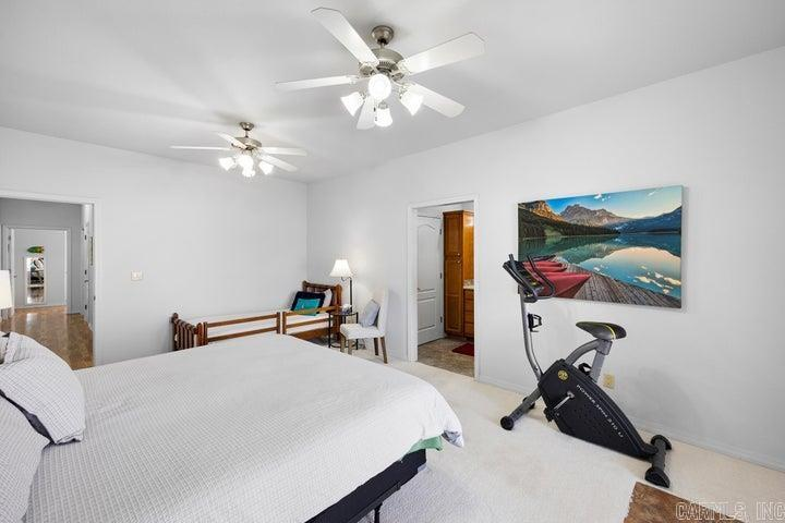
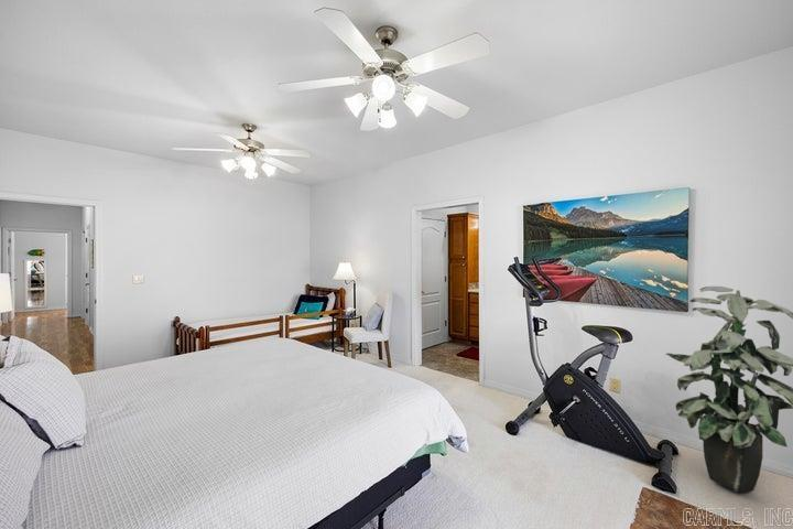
+ indoor plant (727, 382)
